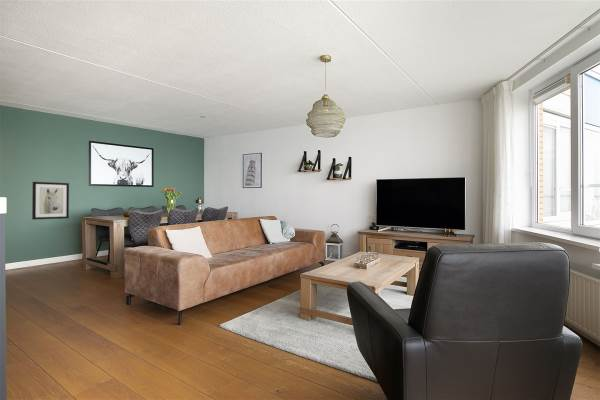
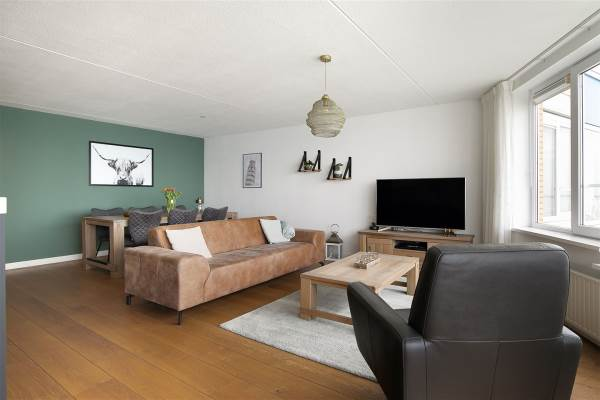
- wall art (51, 200)
